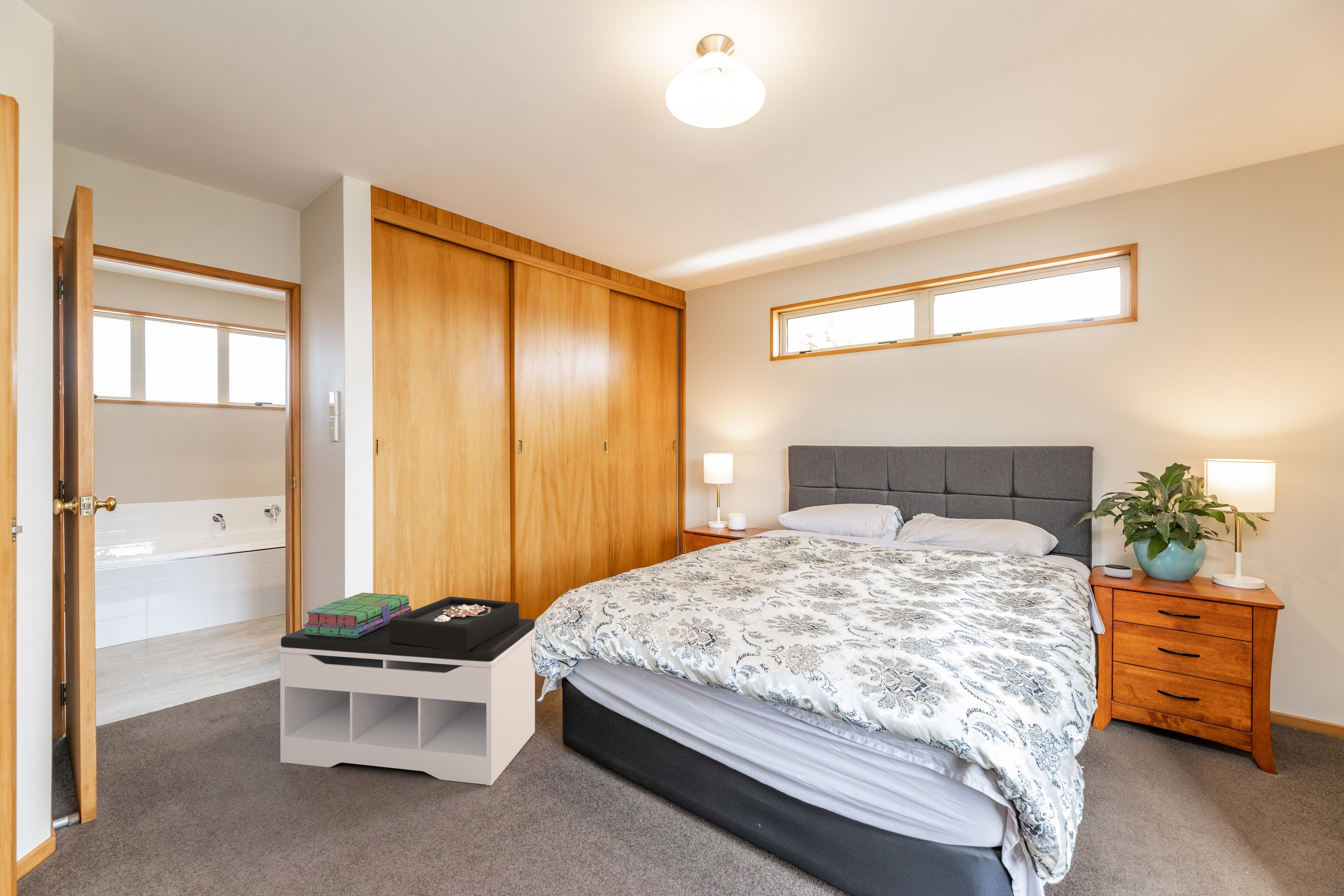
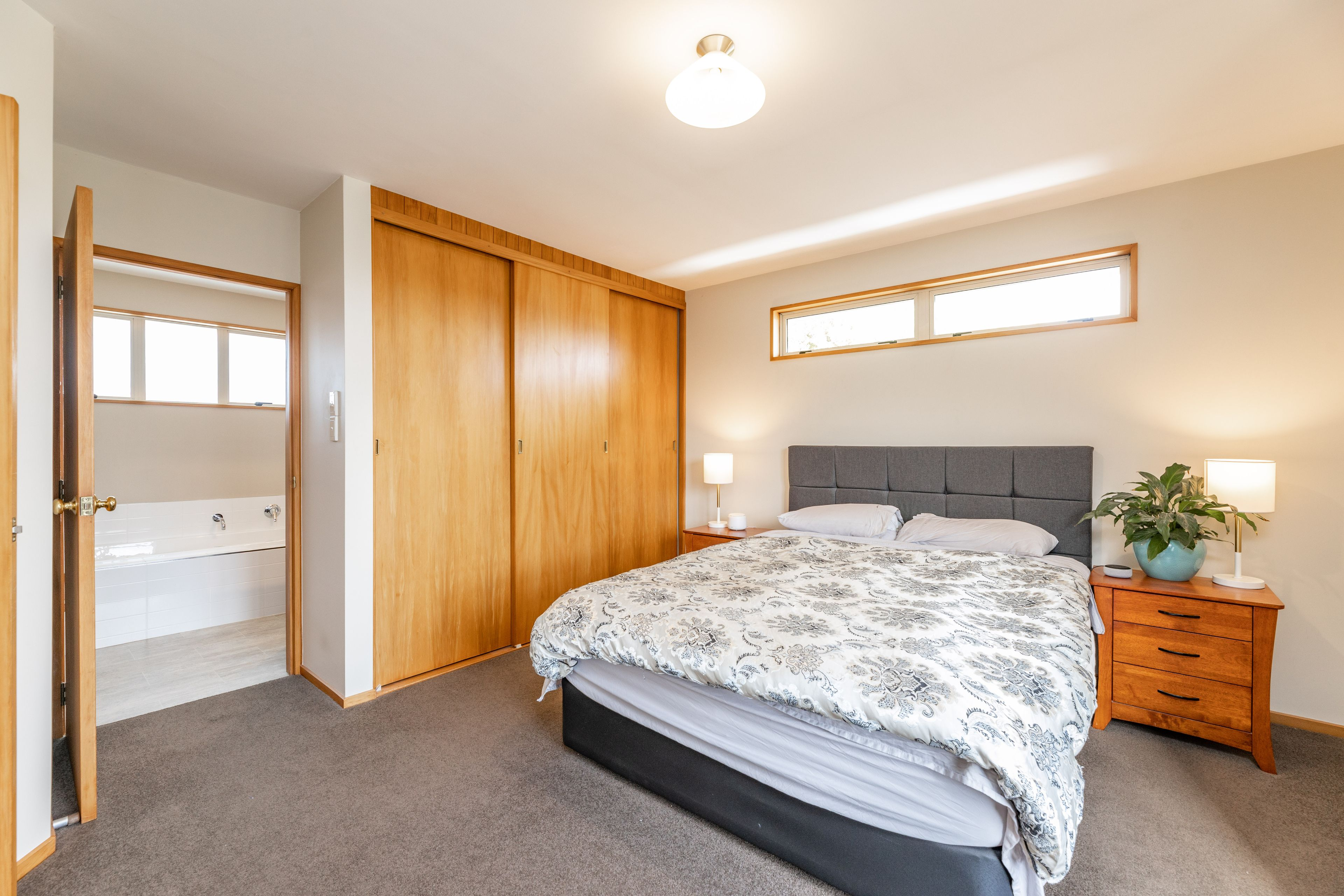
- bench (414, 686)
- stack of books (360, 613)
- decorative box (457, 620)
